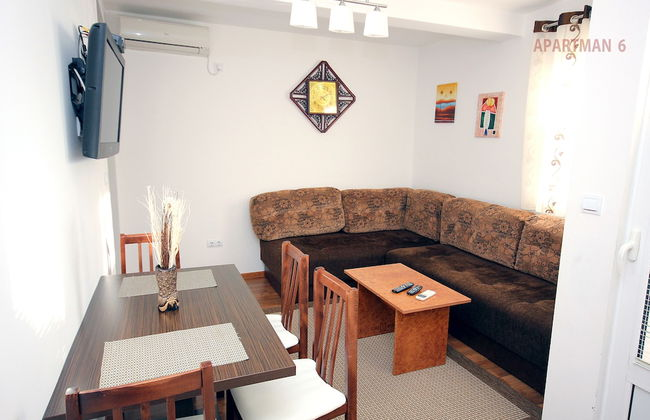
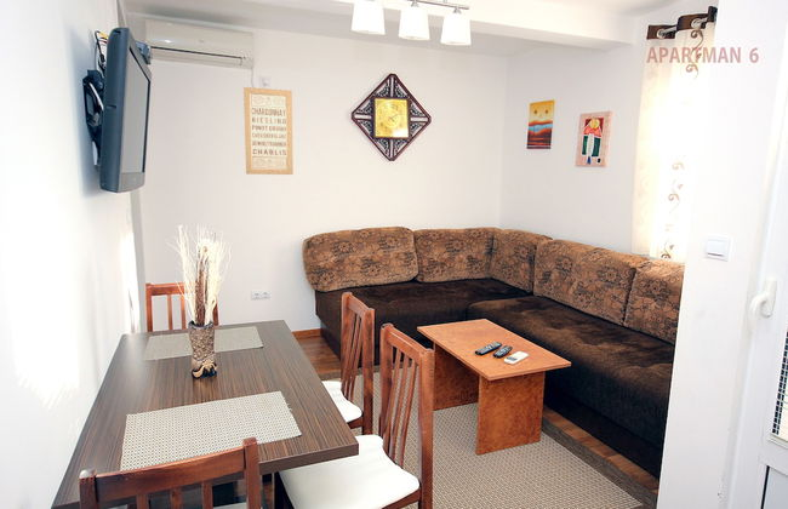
+ wall art (268, 132)
